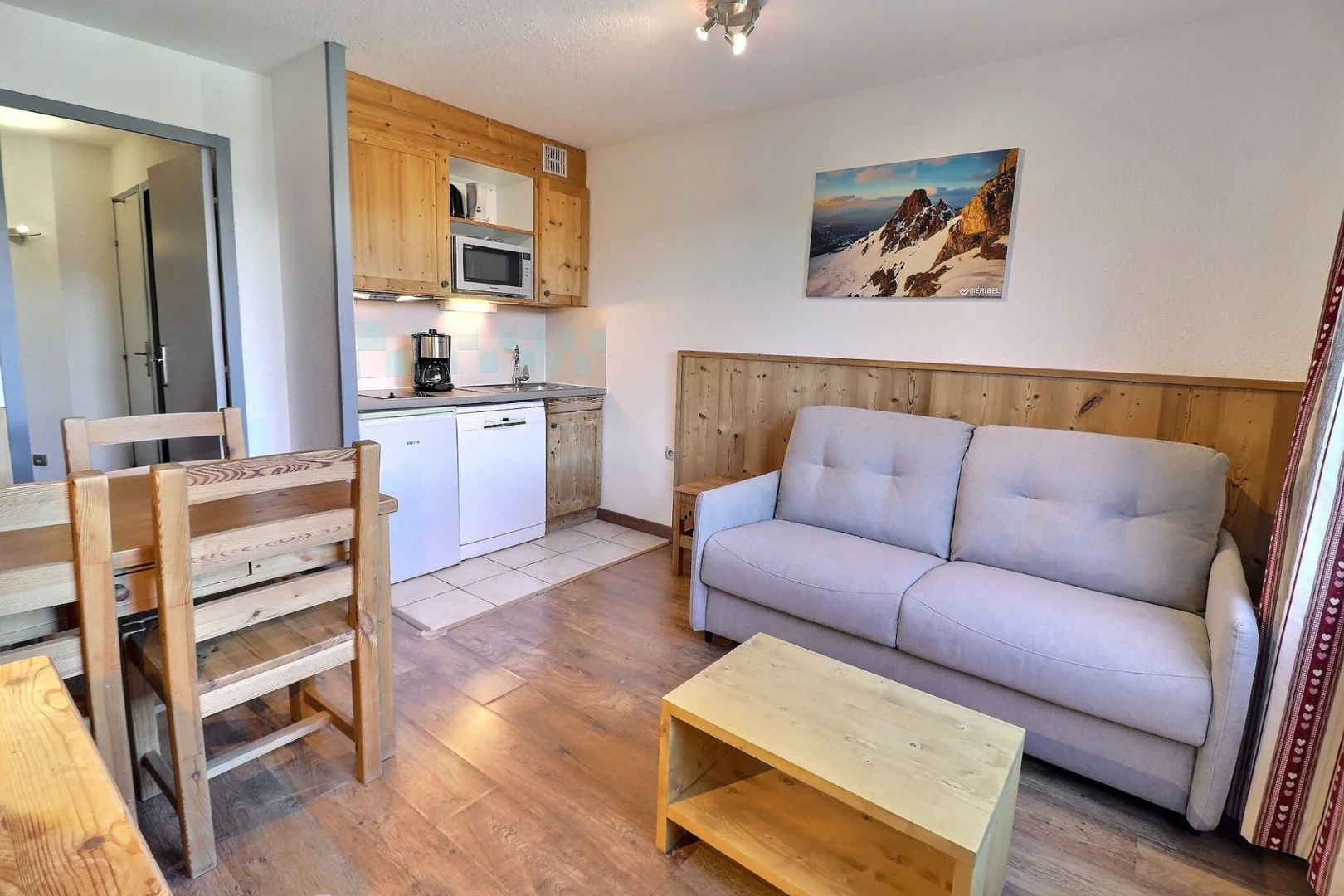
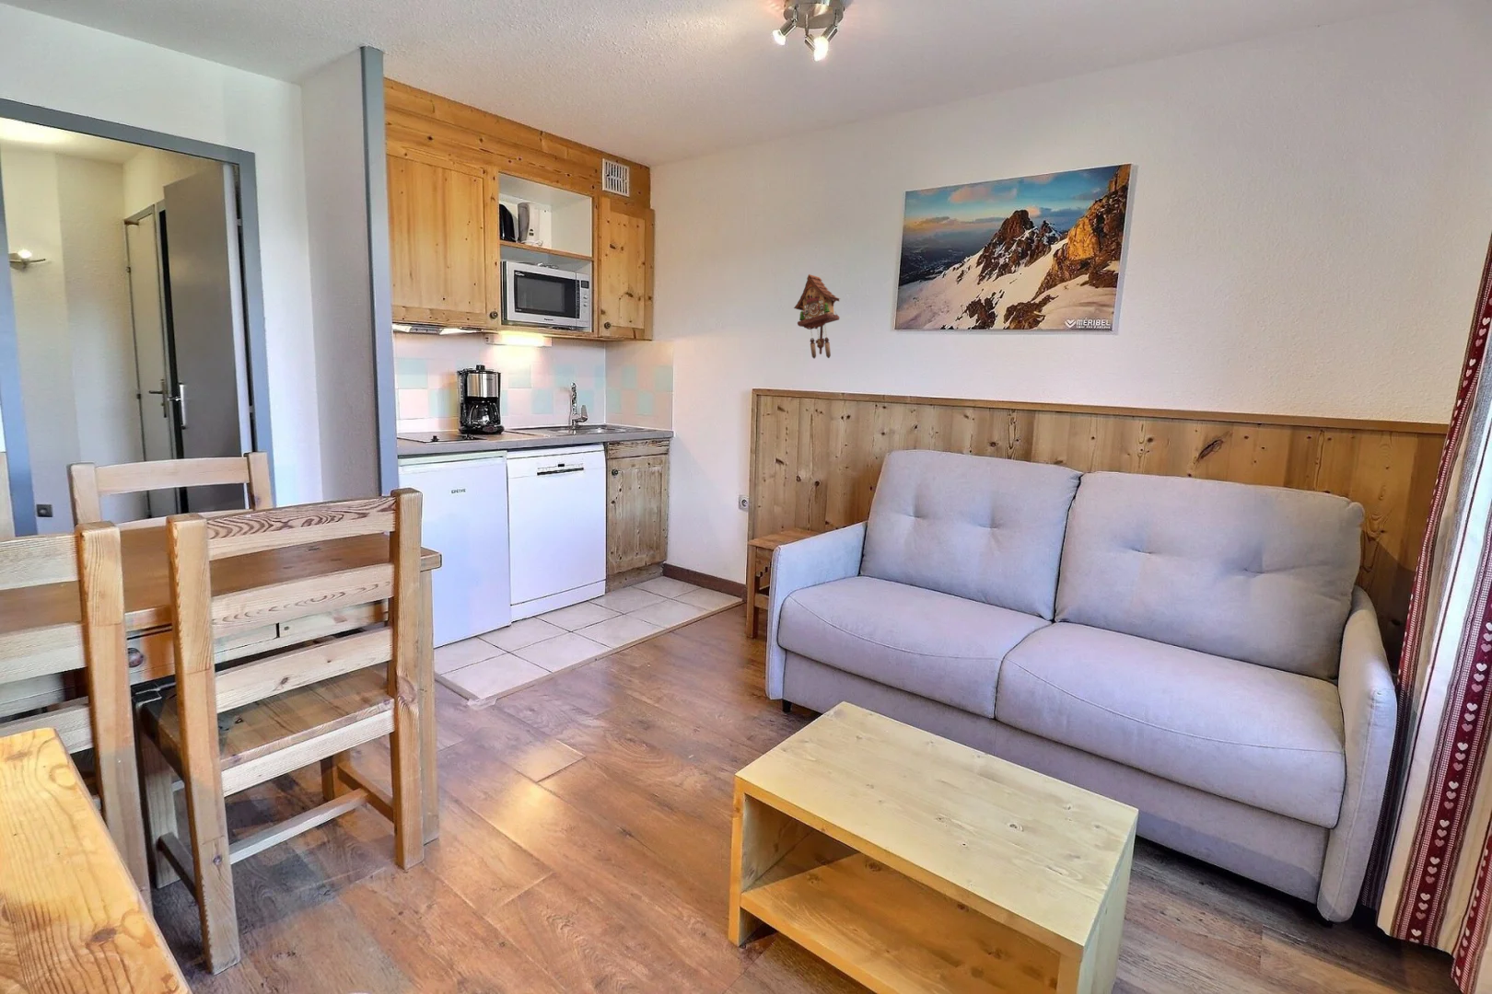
+ cuckoo clock (815, 316)
